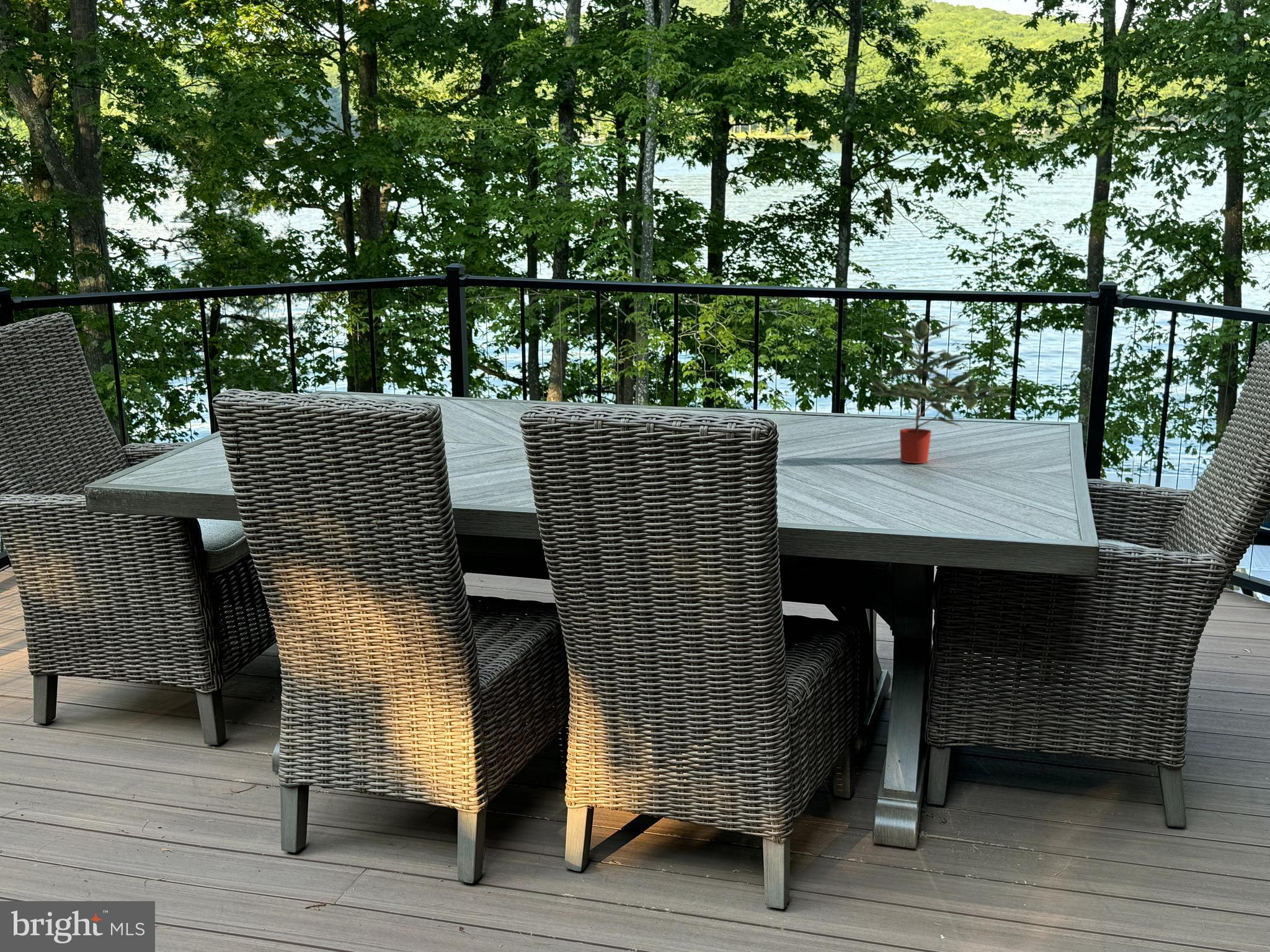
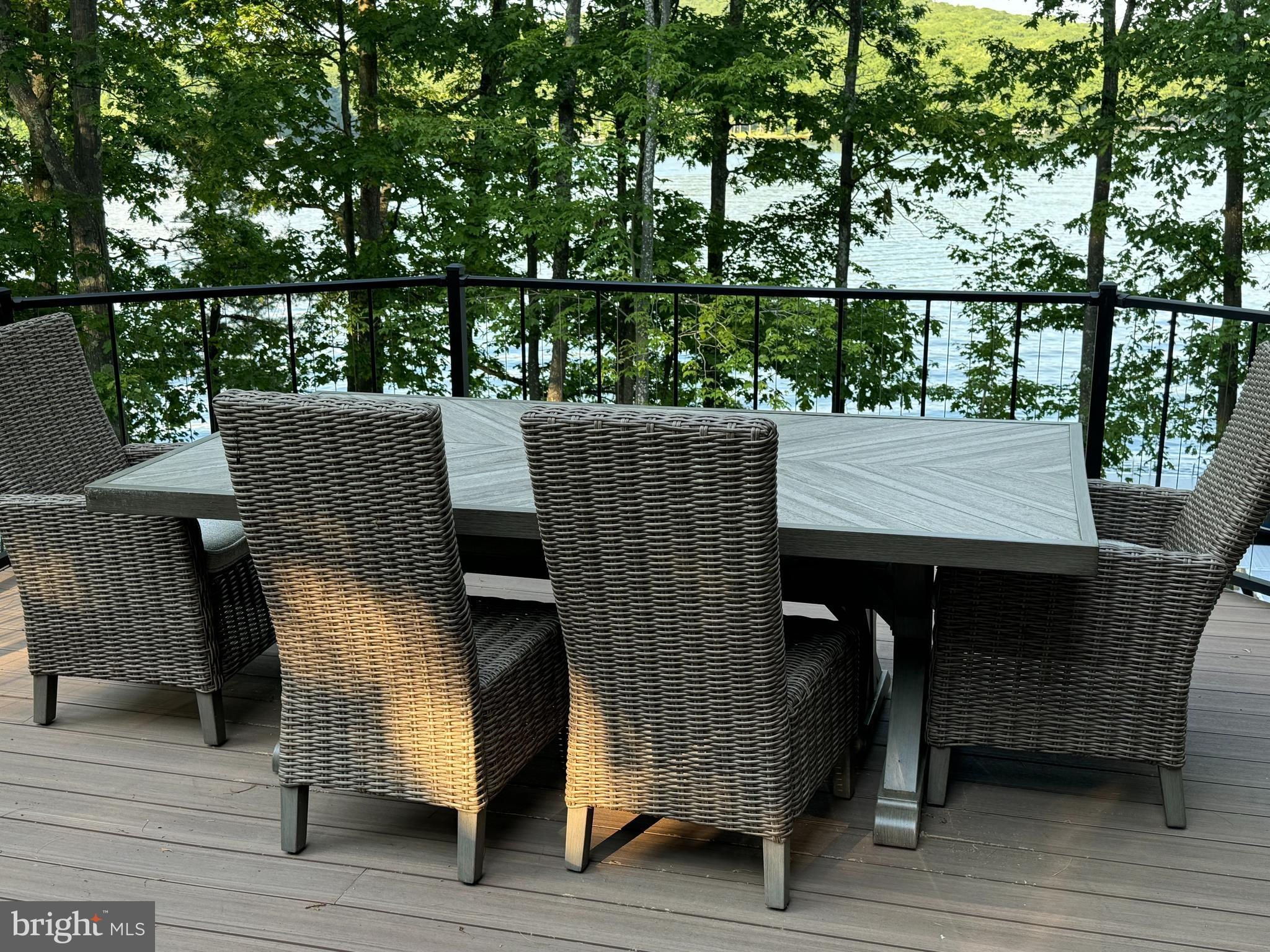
- potted plant (939, 394)
